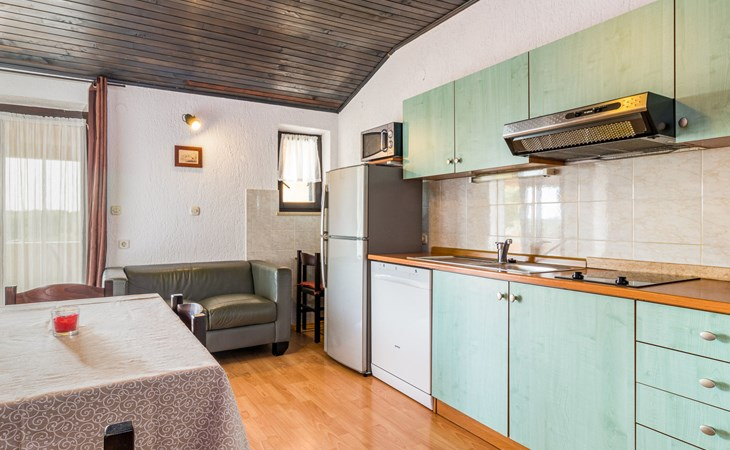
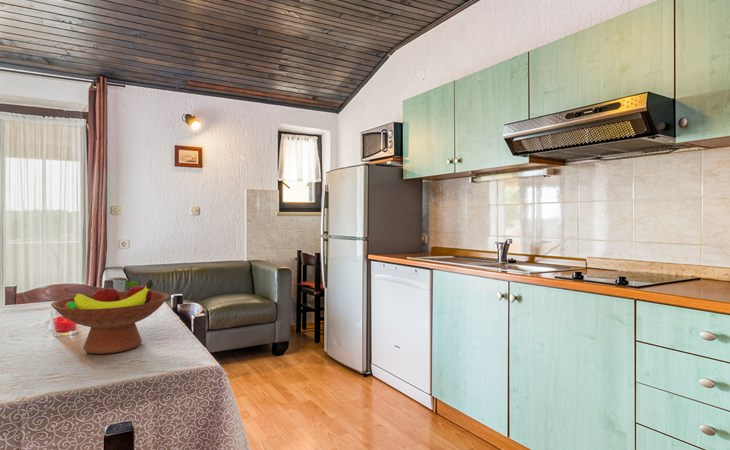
+ fruit bowl (113, 313)
